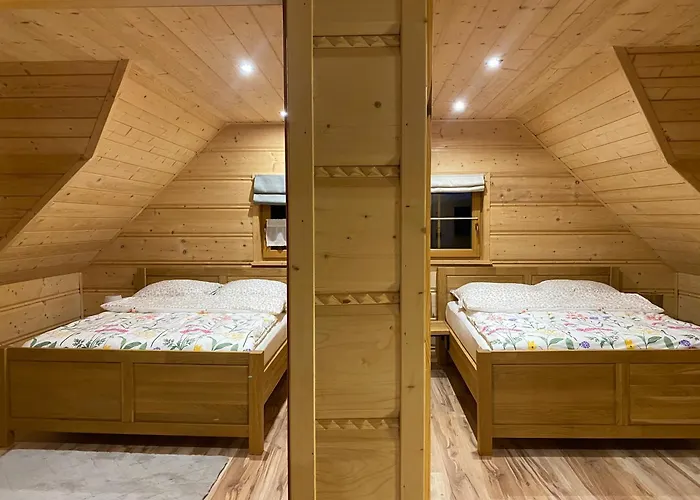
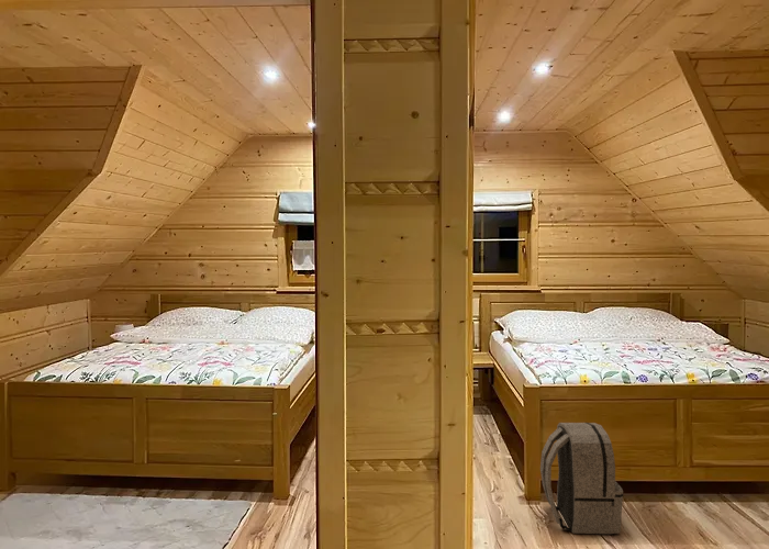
+ backpack (578, 472)
